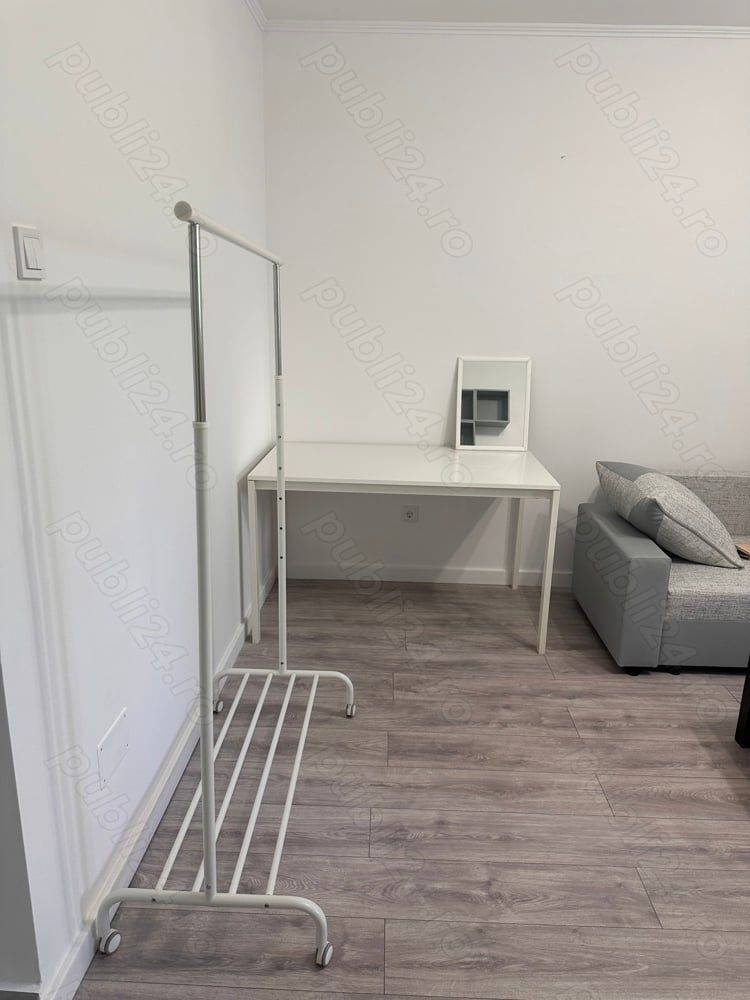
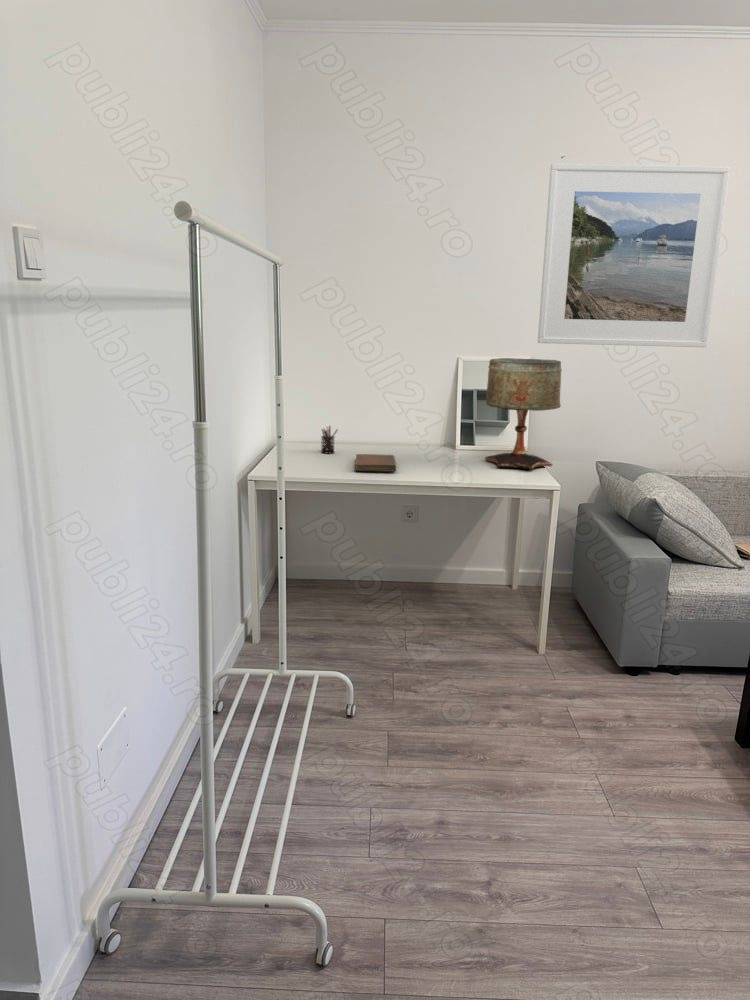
+ notebook (375, 462)
+ table lamp (522, 412)
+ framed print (630, 257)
+ pen holder (329, 438)
